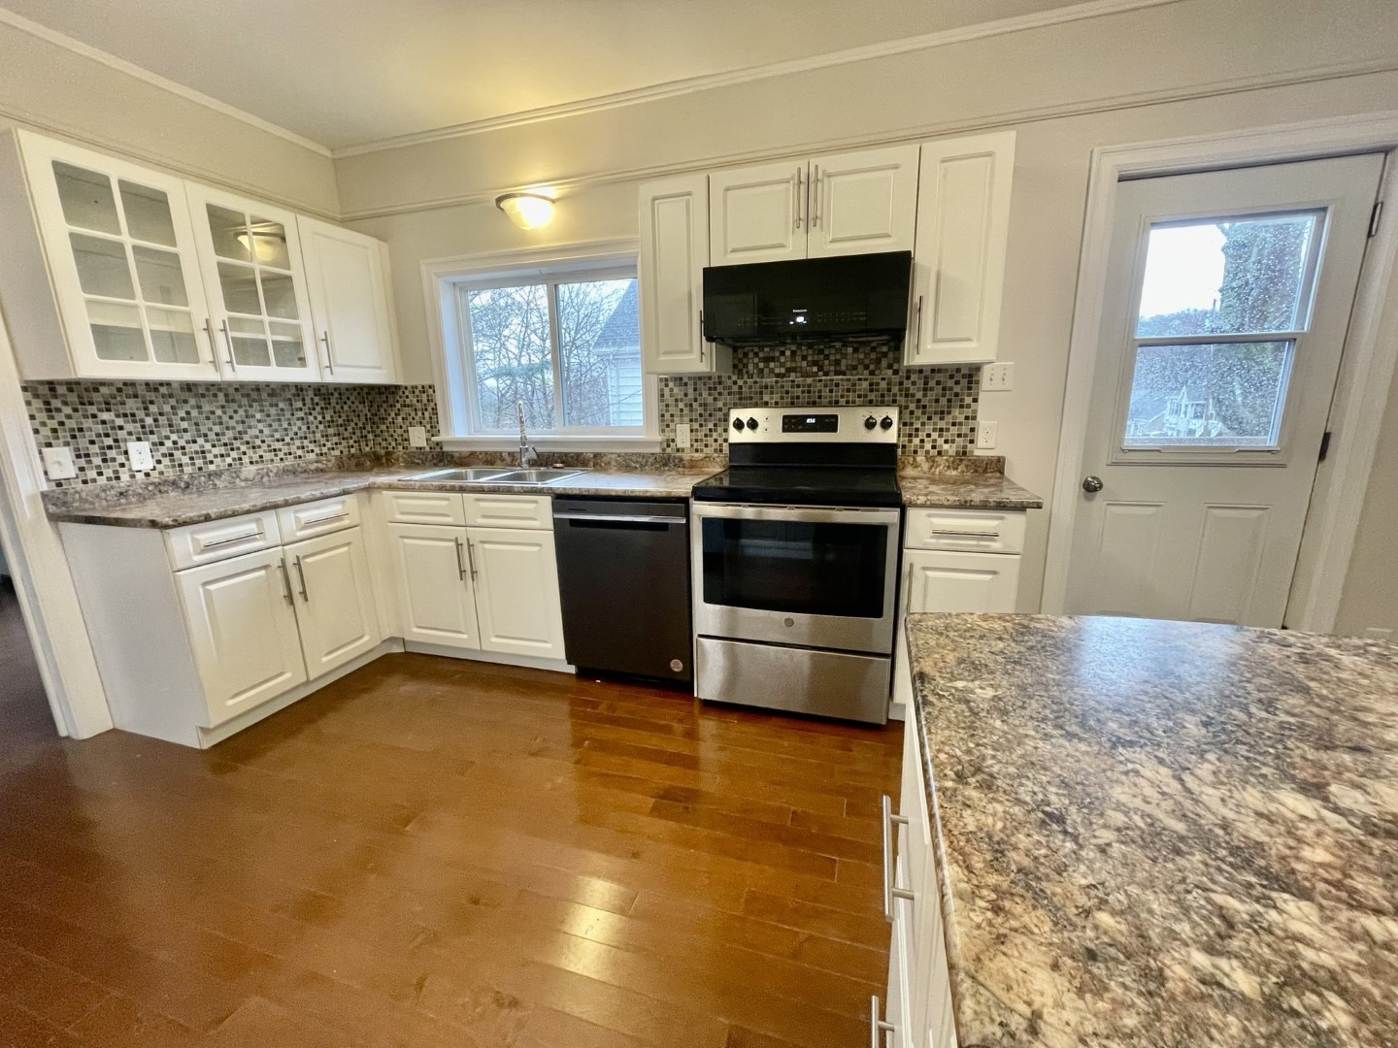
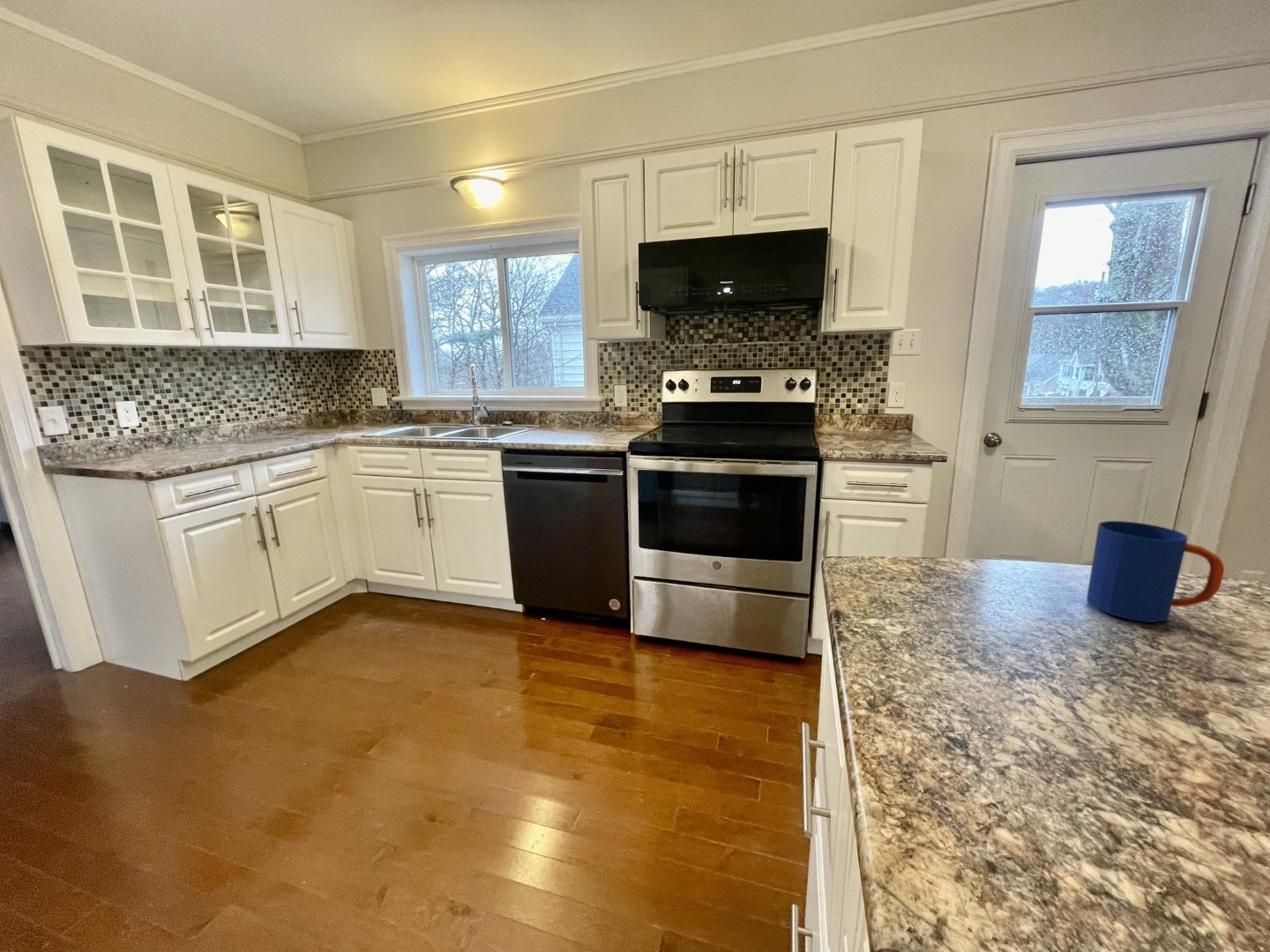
+ mug (1152, 574)
